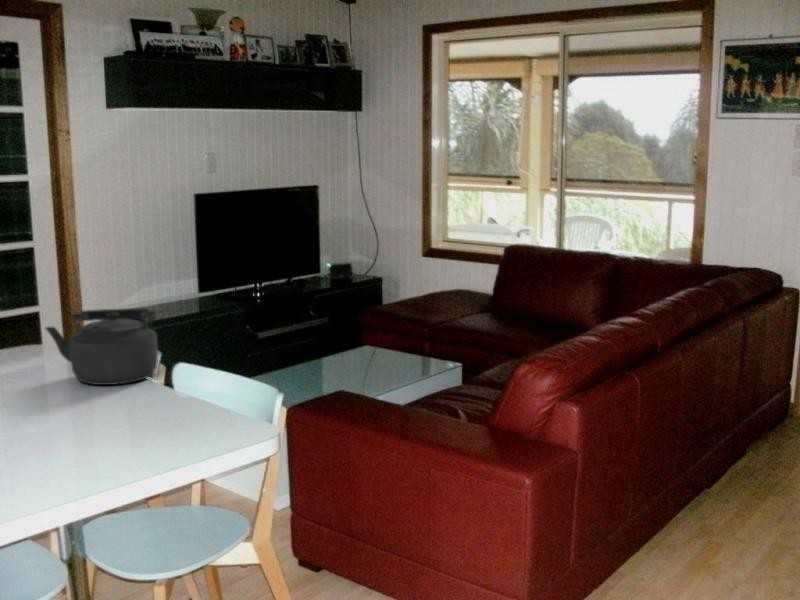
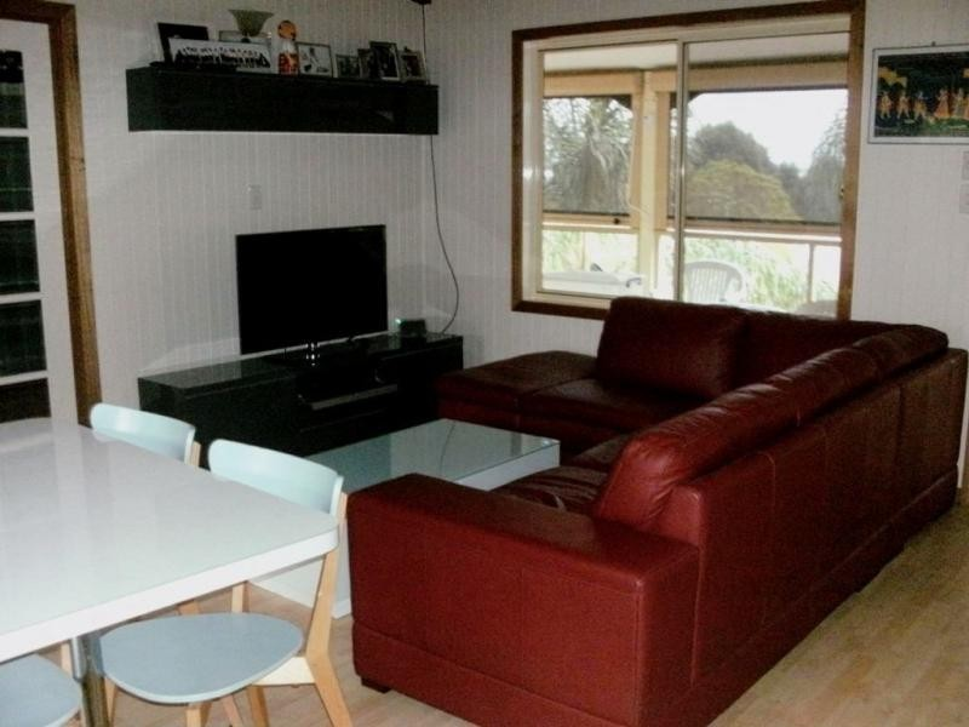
- kettle (111, 344)
